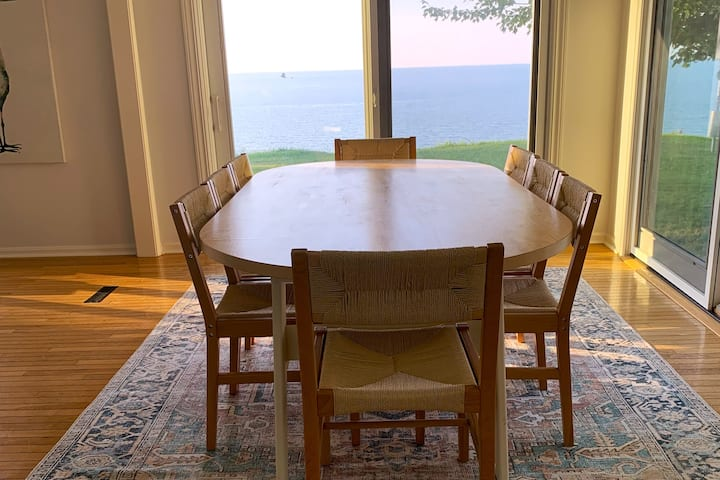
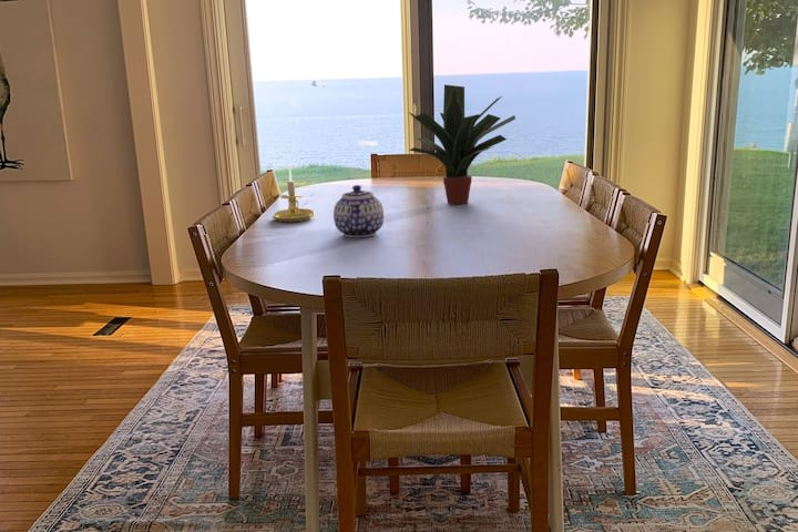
+ potted plant (459, 143)
+ candle holder (291, 192)
+ teapot (358, 209)
